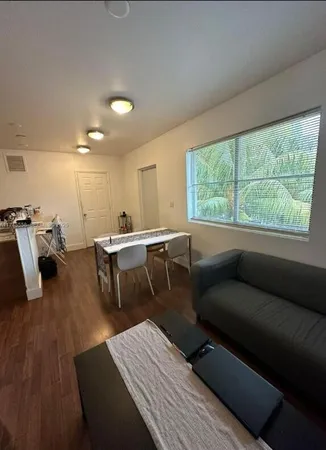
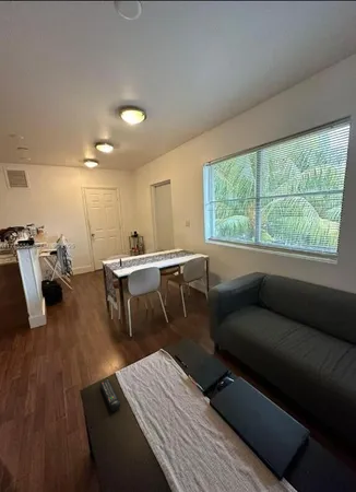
+ remote control (109, 393)
